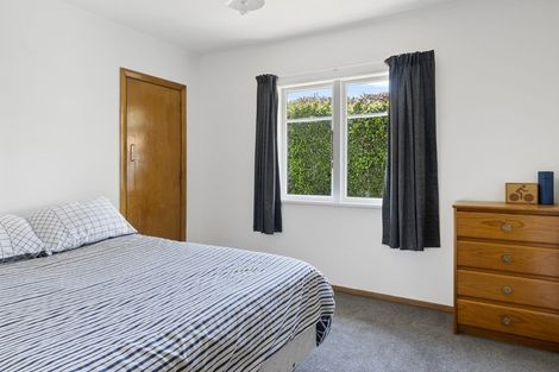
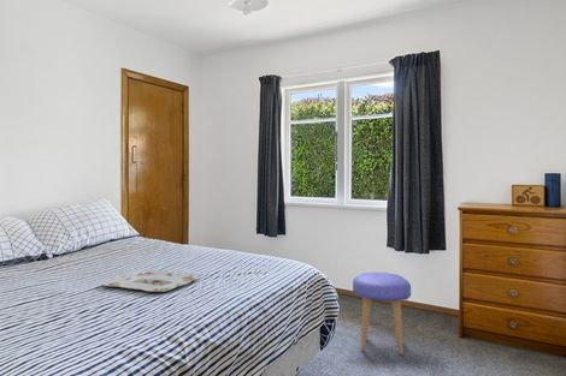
+ serving tray (152, 280)
+ stool (370, 310)
